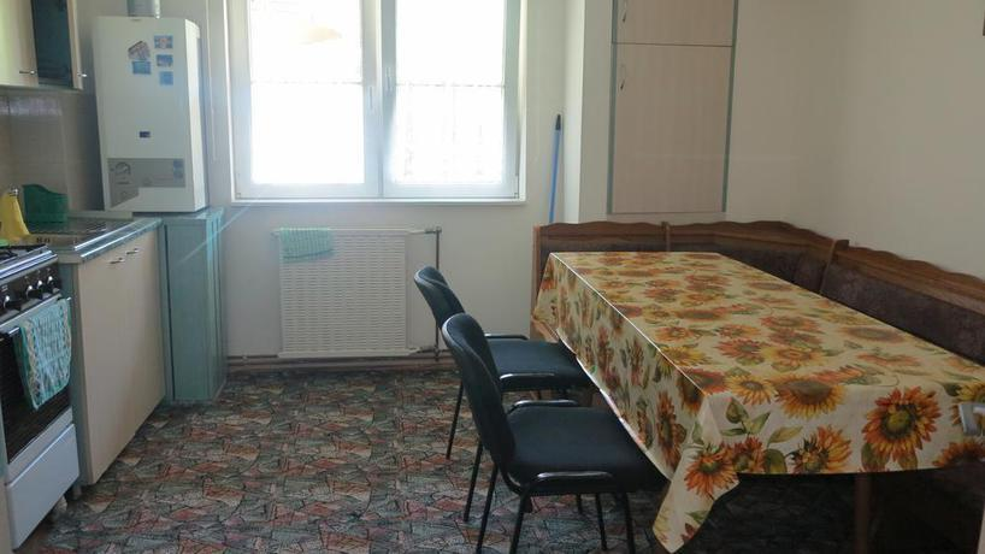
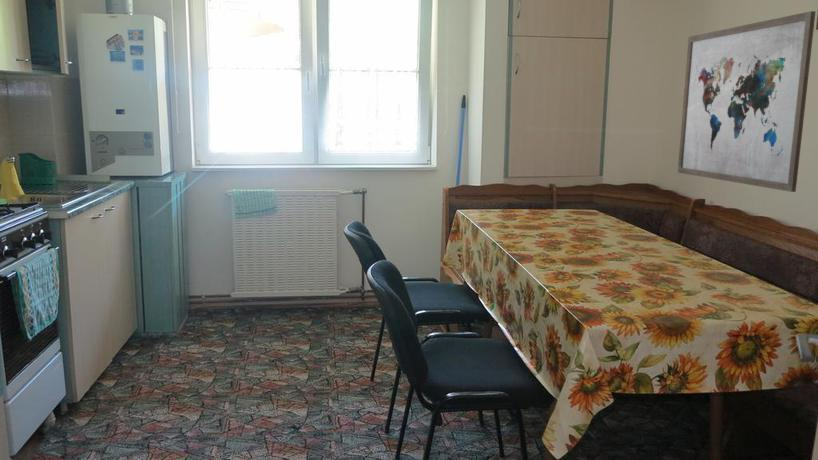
+ wall art (735, 104)
